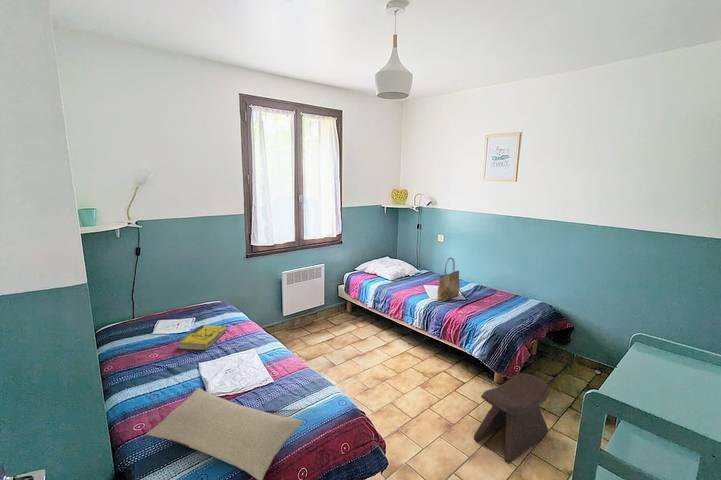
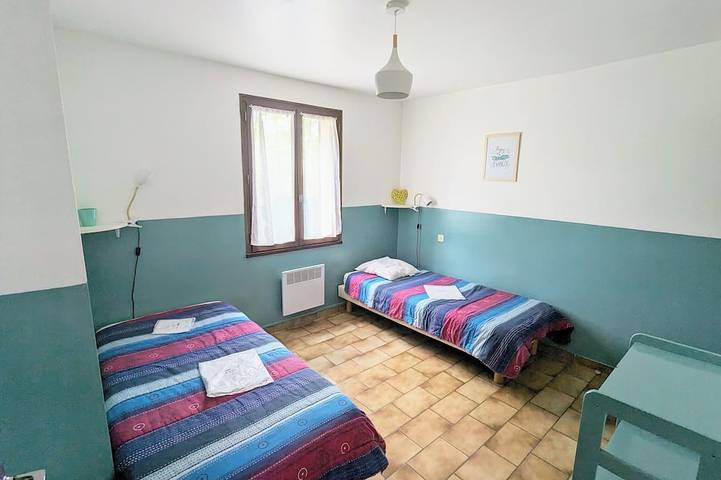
- book (203, 336)
- pillow (224, 427)
- stool (513, 412)
- tote bag (449, 277)
